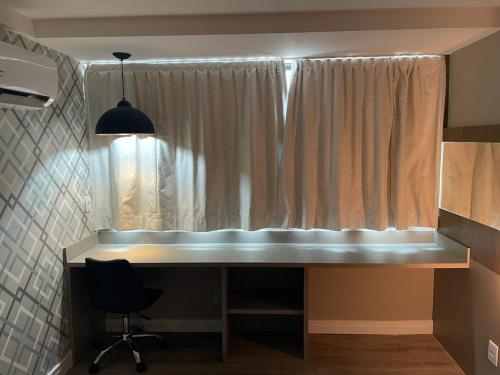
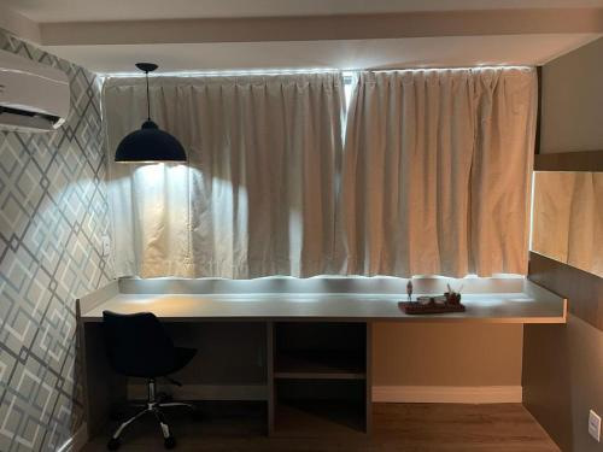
+ desk organizer (433, 297)
